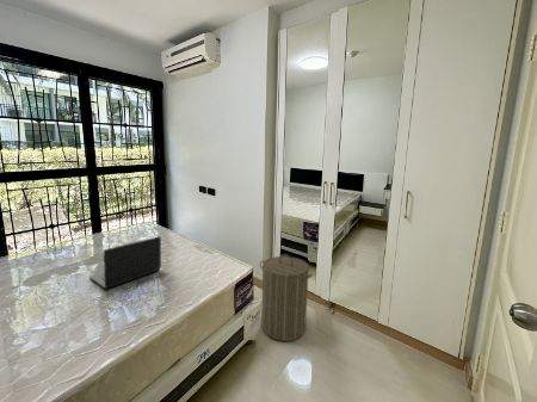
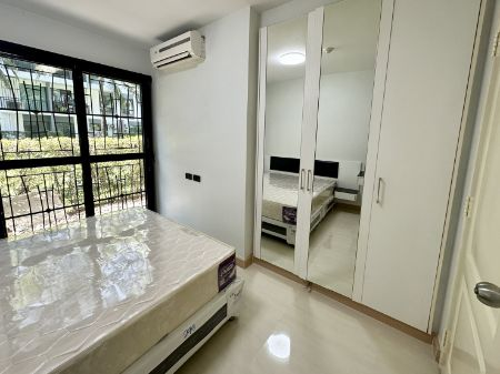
- laundry hamper (284, 291)
- laptop (125, 256)
